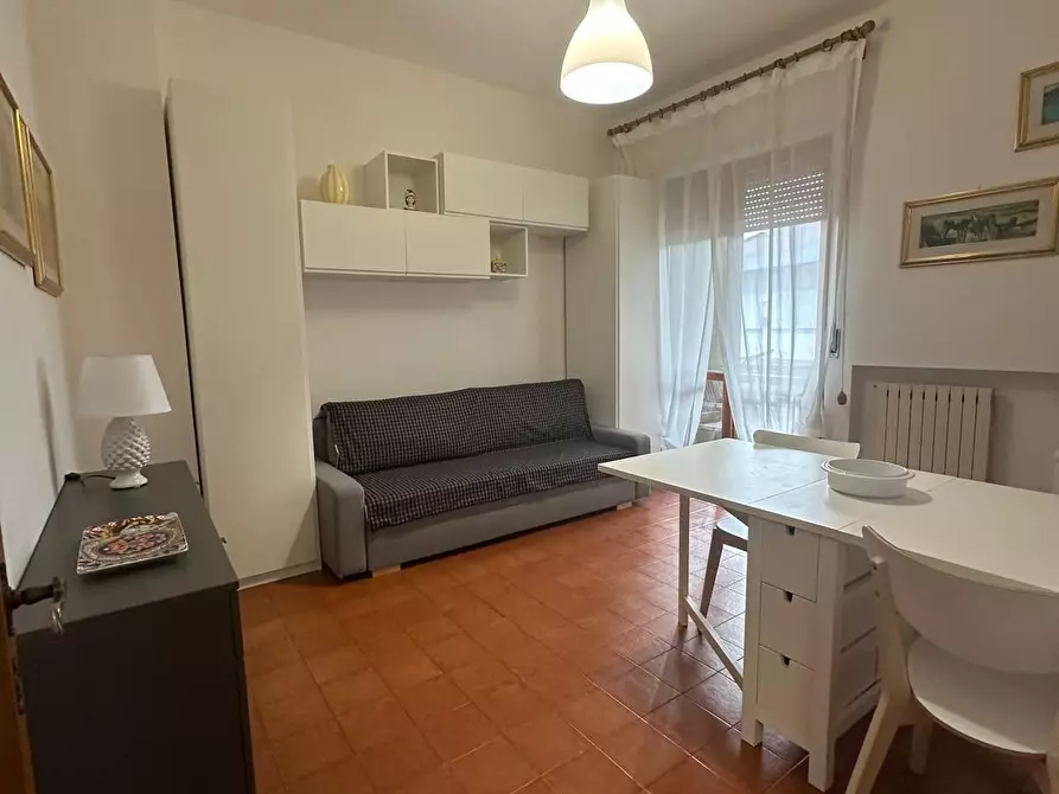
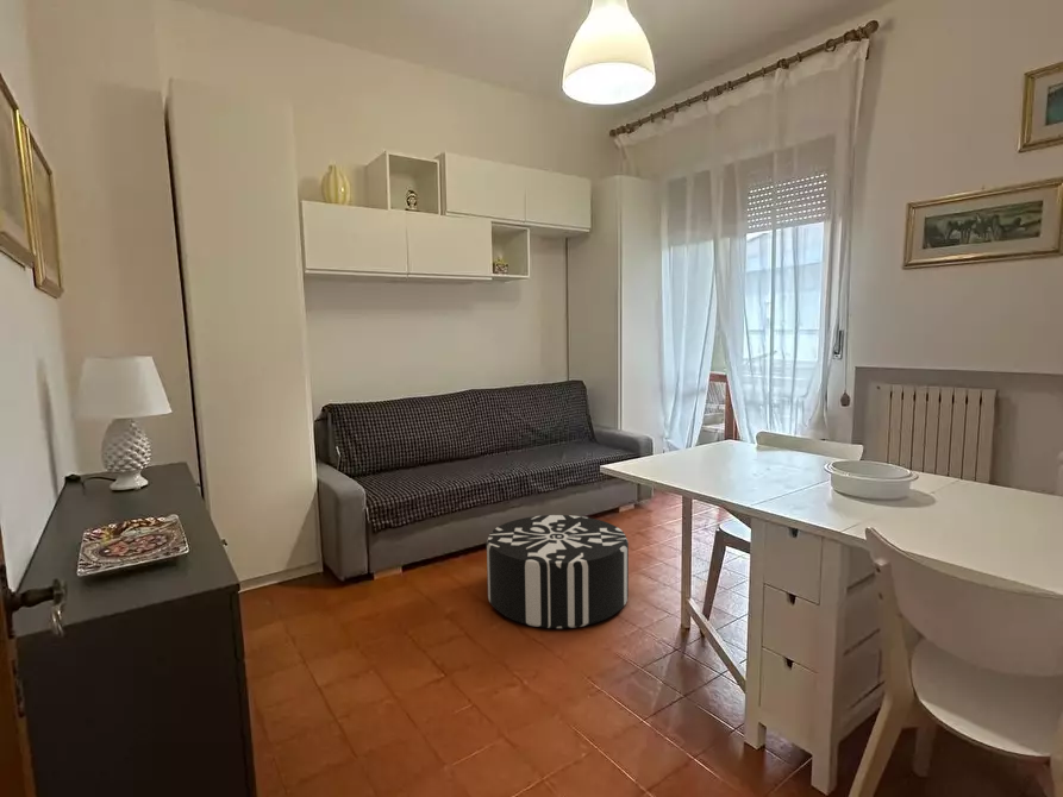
+ pouf (557, 565)
